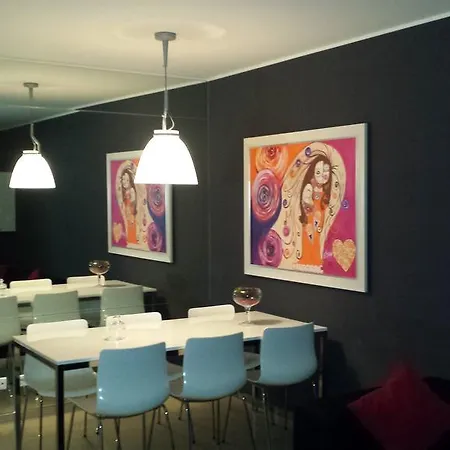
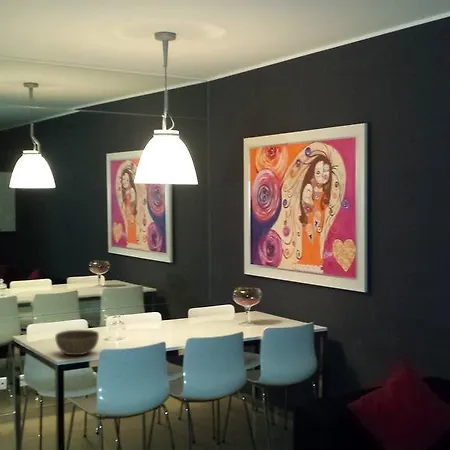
+ bowl (77, 343)
